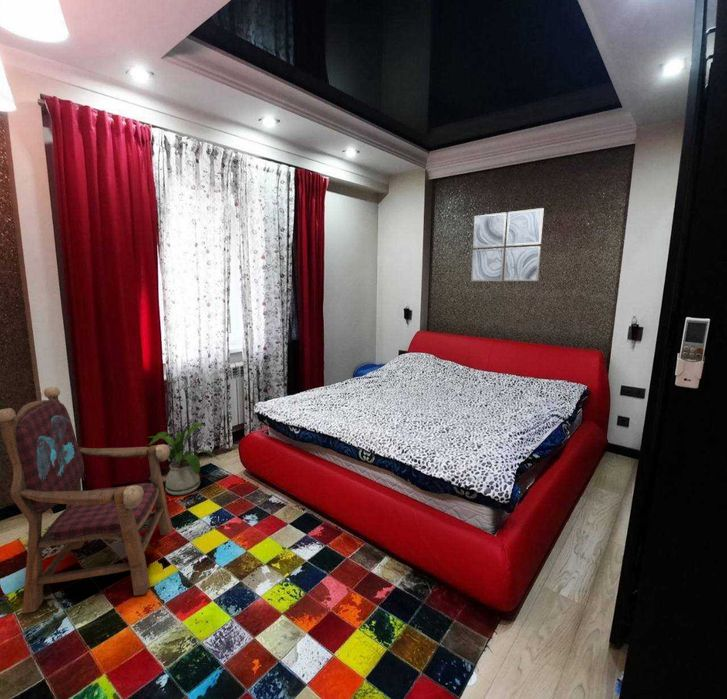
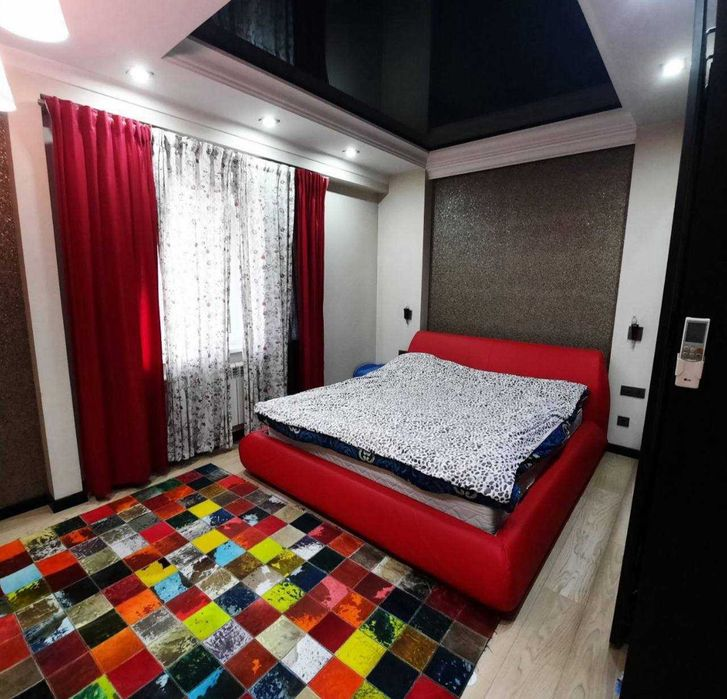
- armchair (101, 488)
- house plant (179, 452)
- wall art (504, 246)
